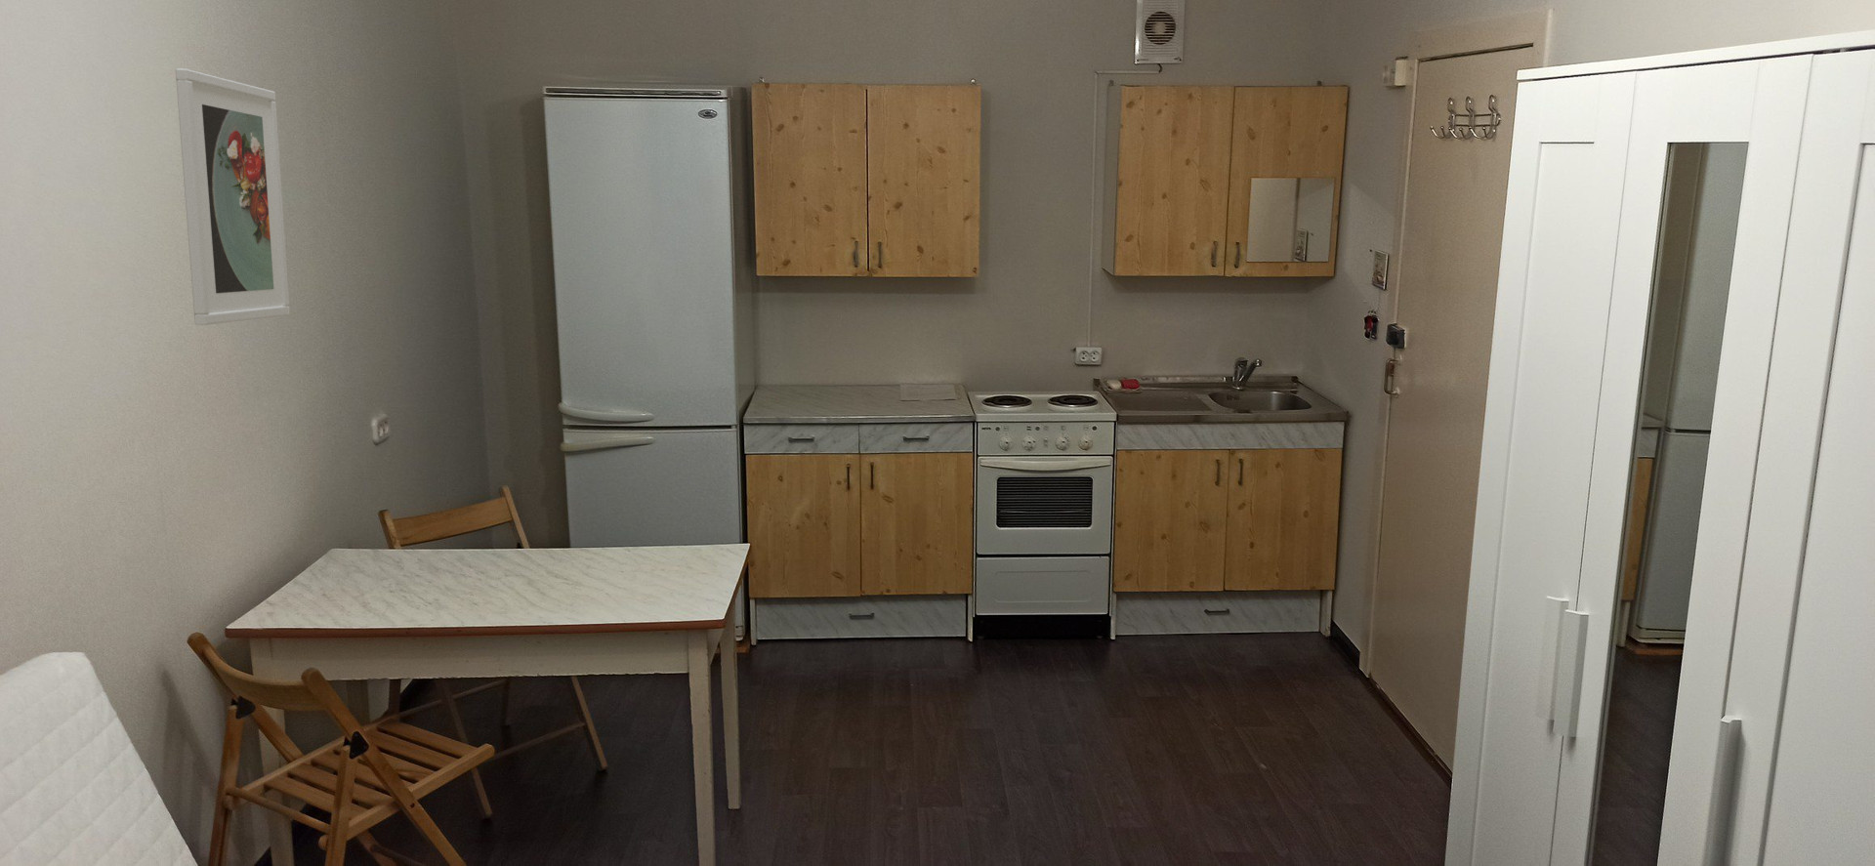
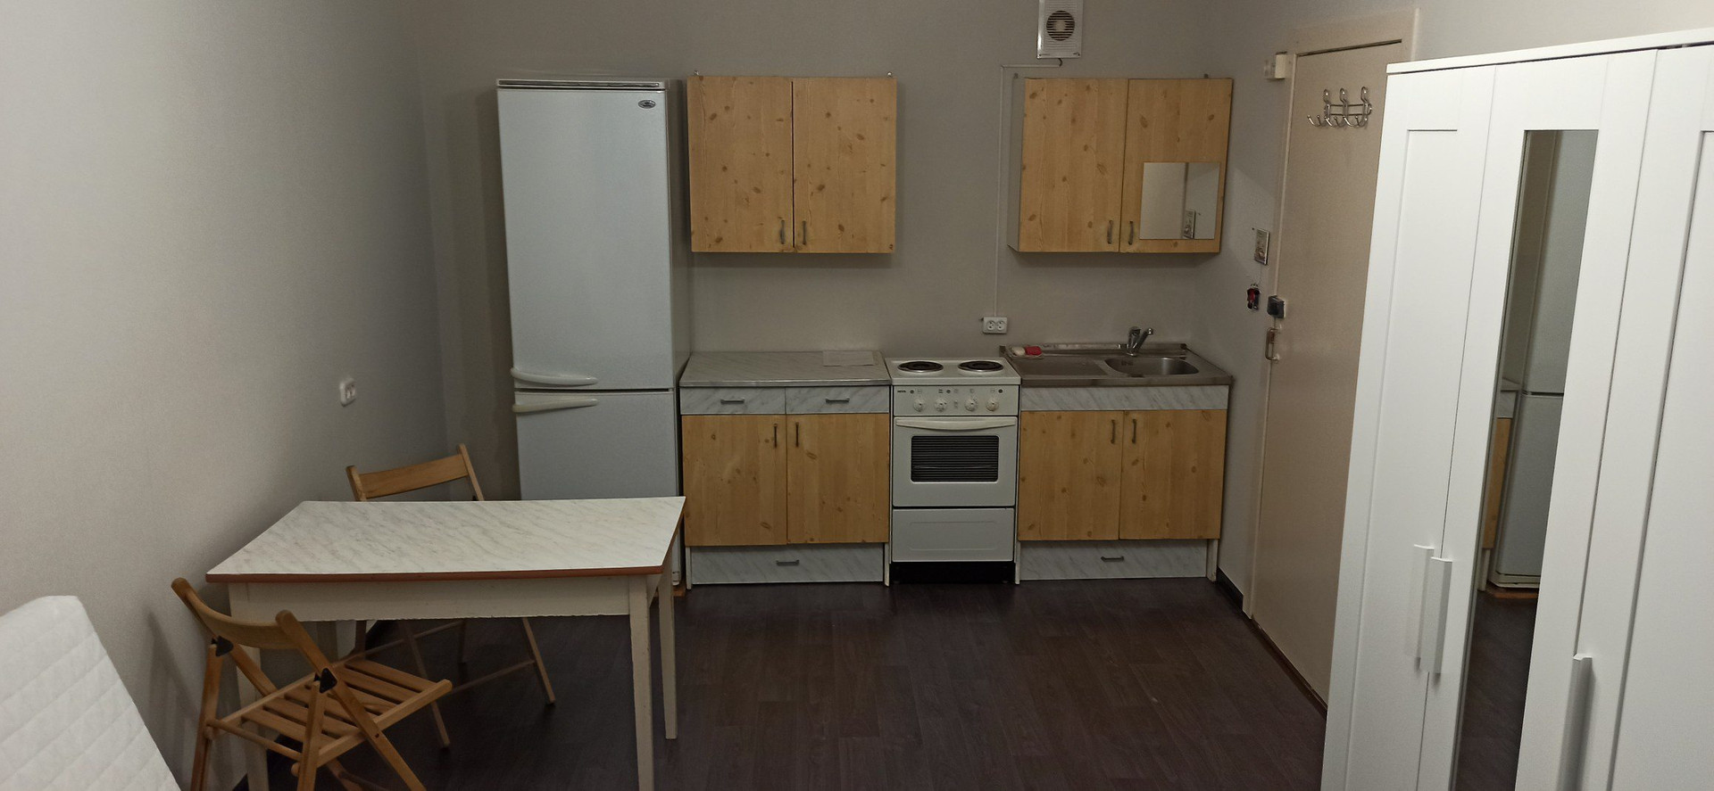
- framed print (237, 201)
